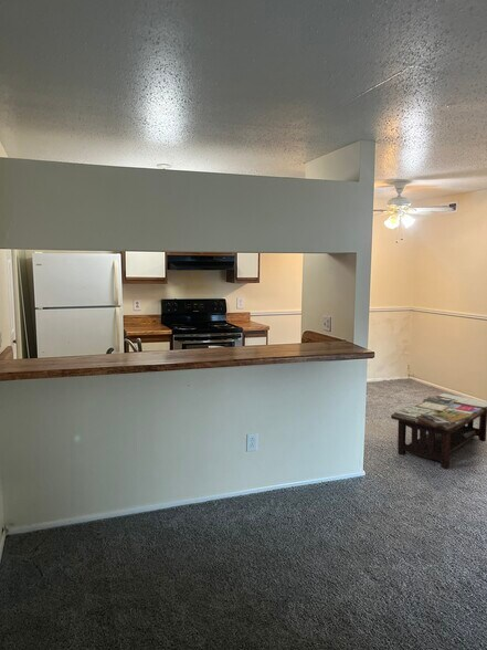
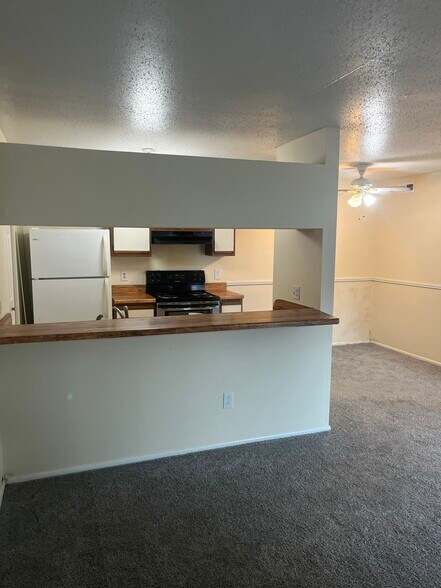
- coffee table (443, 424)
